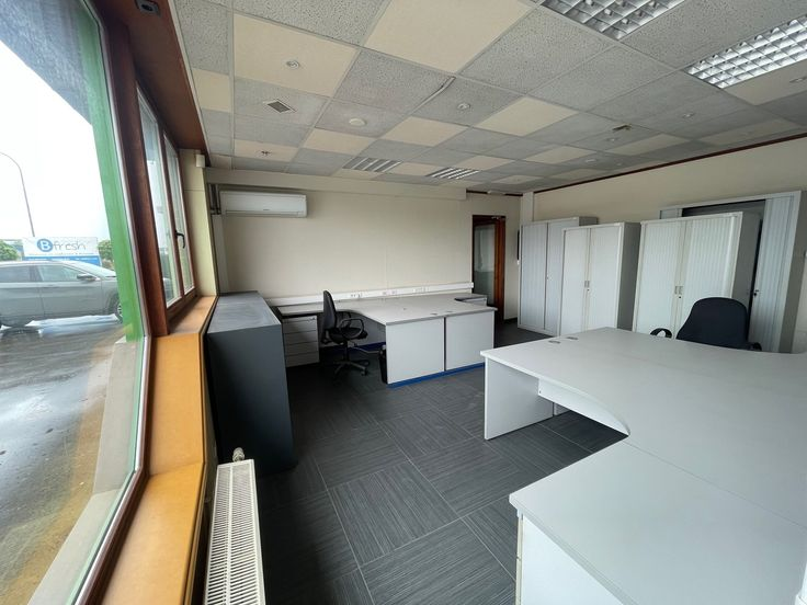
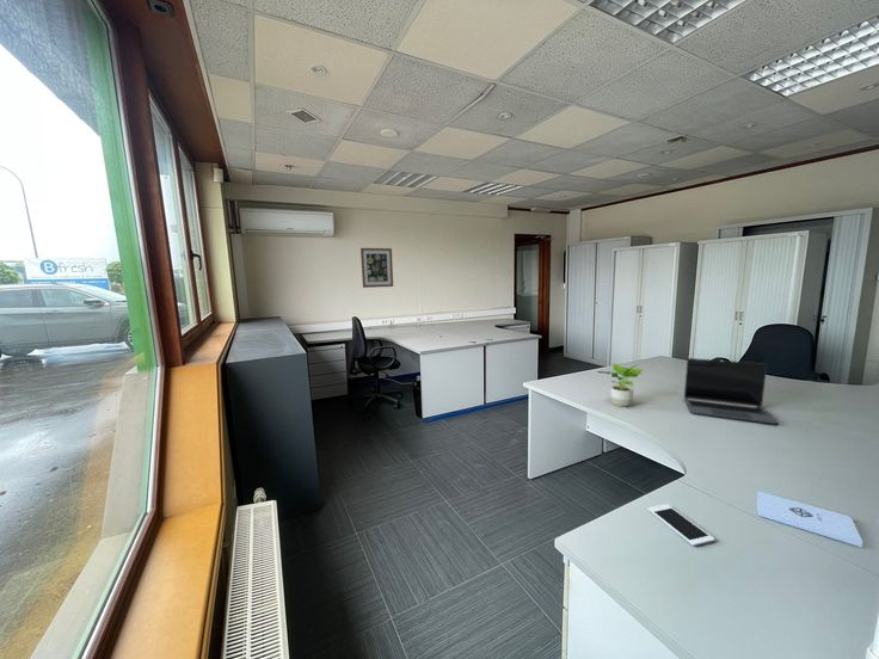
+ laptop (729, 388)
+ potted plant (626, 382)
+ notepad (803, 516)
+ wall art (377, 267)
+ cell phone (678, 523)
